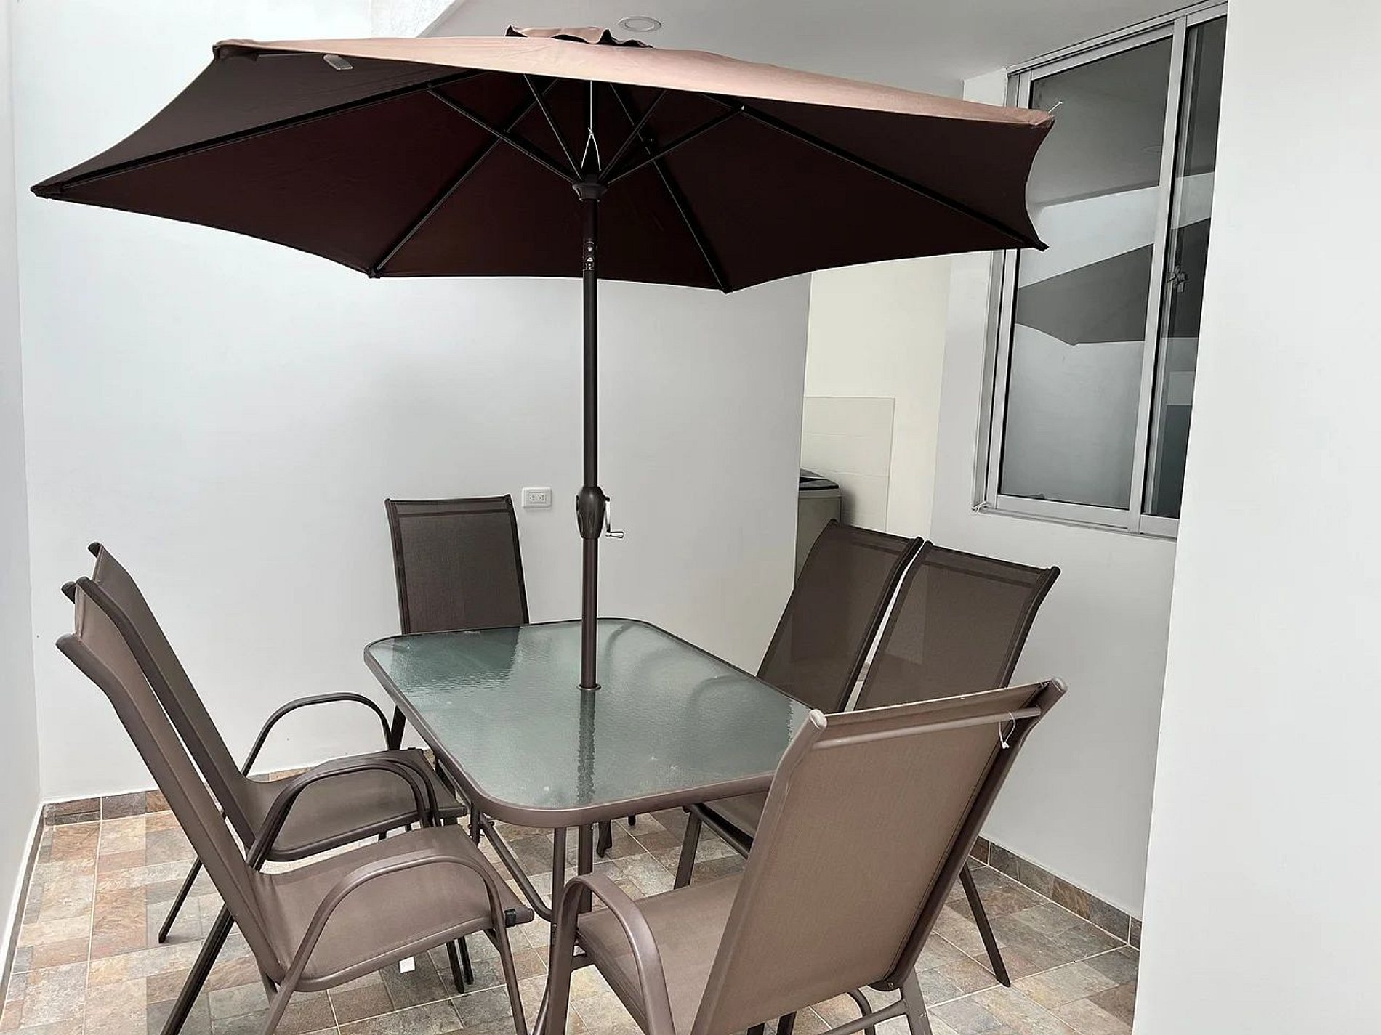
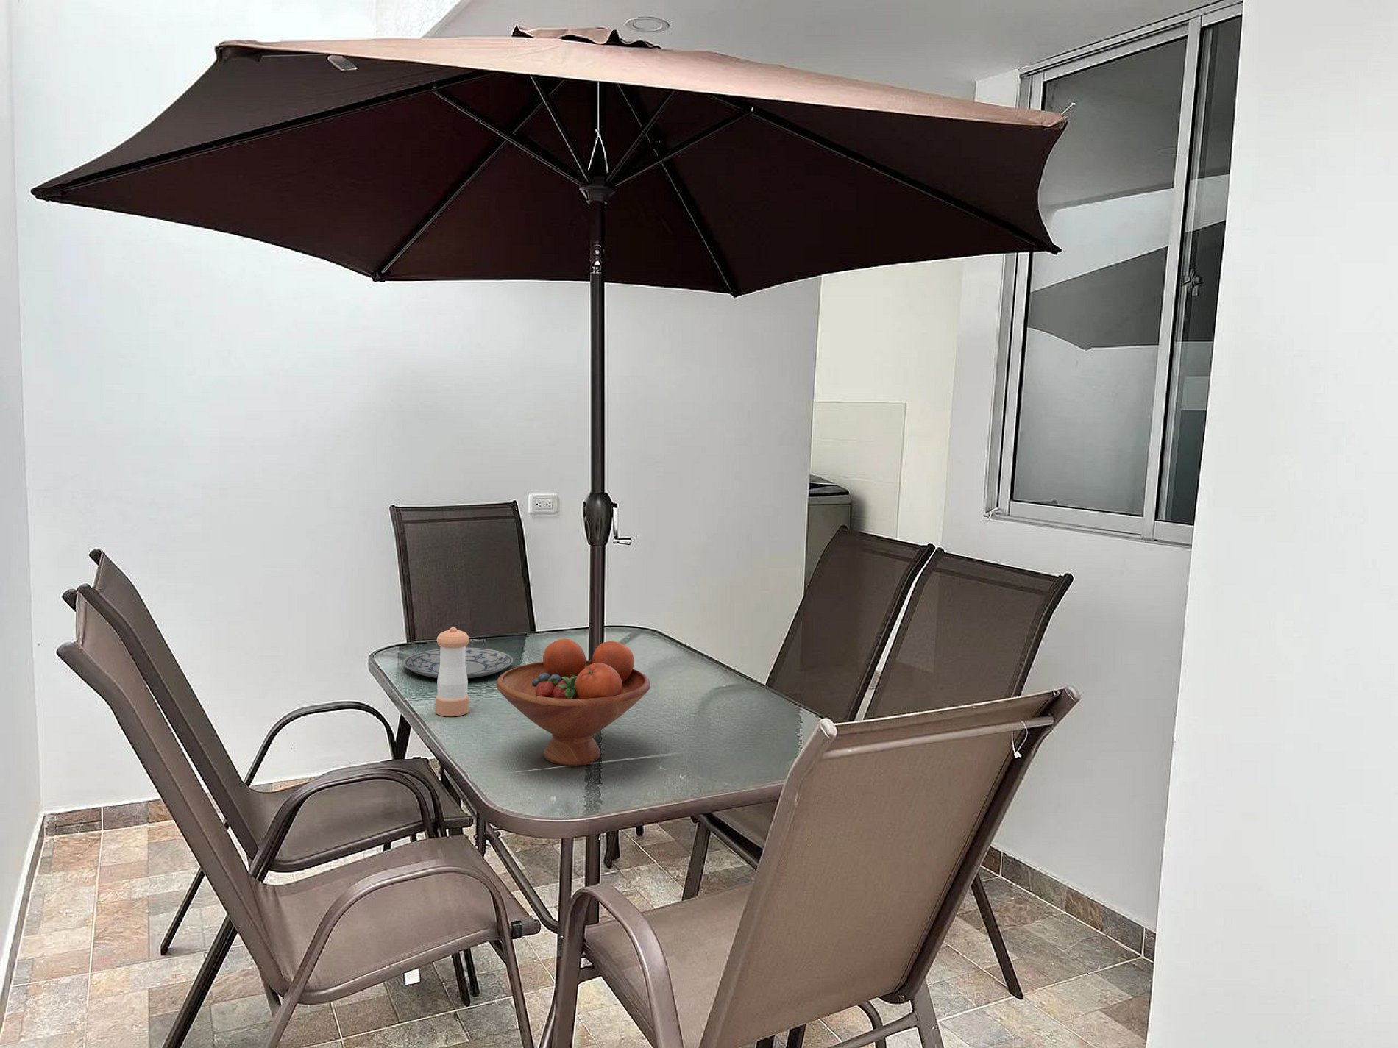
+ plate (465, 664)
+ pepper shaker (452, 669)
+ fruit bowl (574, 703)
